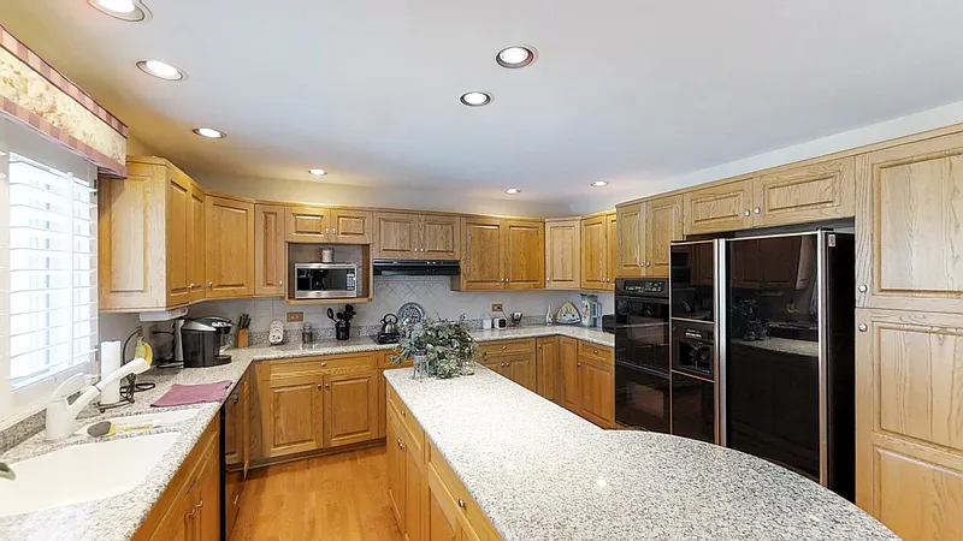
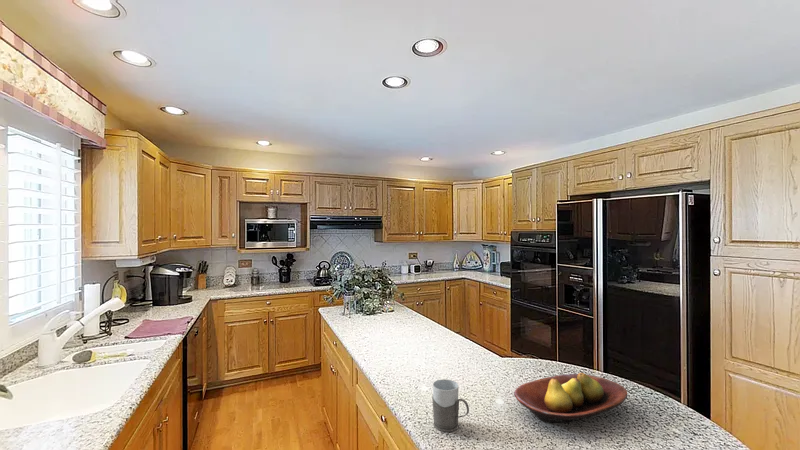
+ fruit bowl (570, 393)
+ mug (451, 407)
